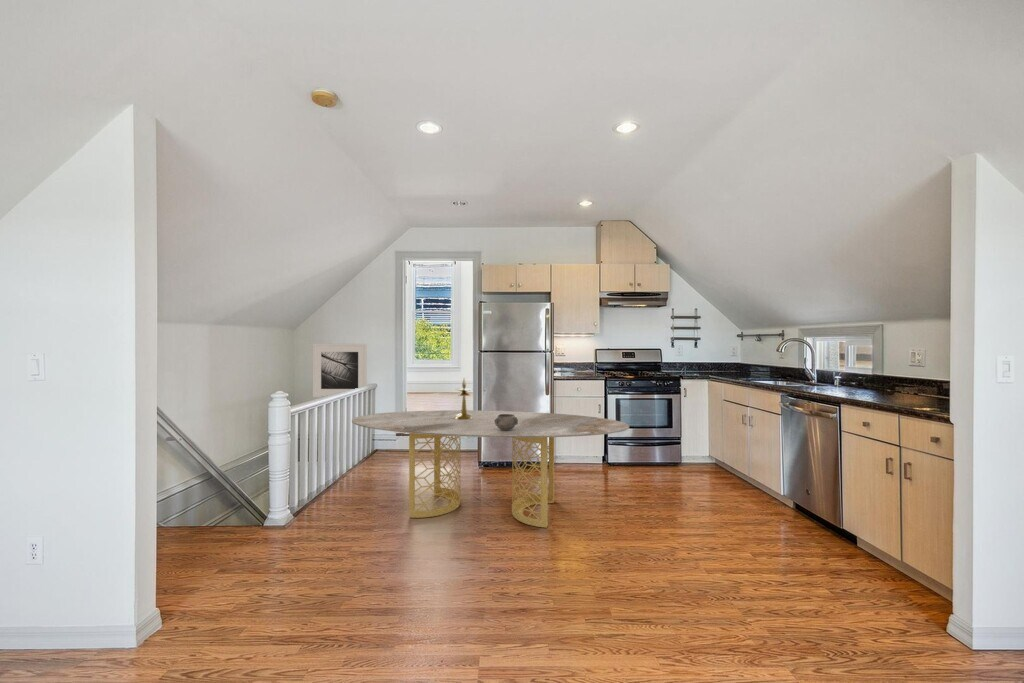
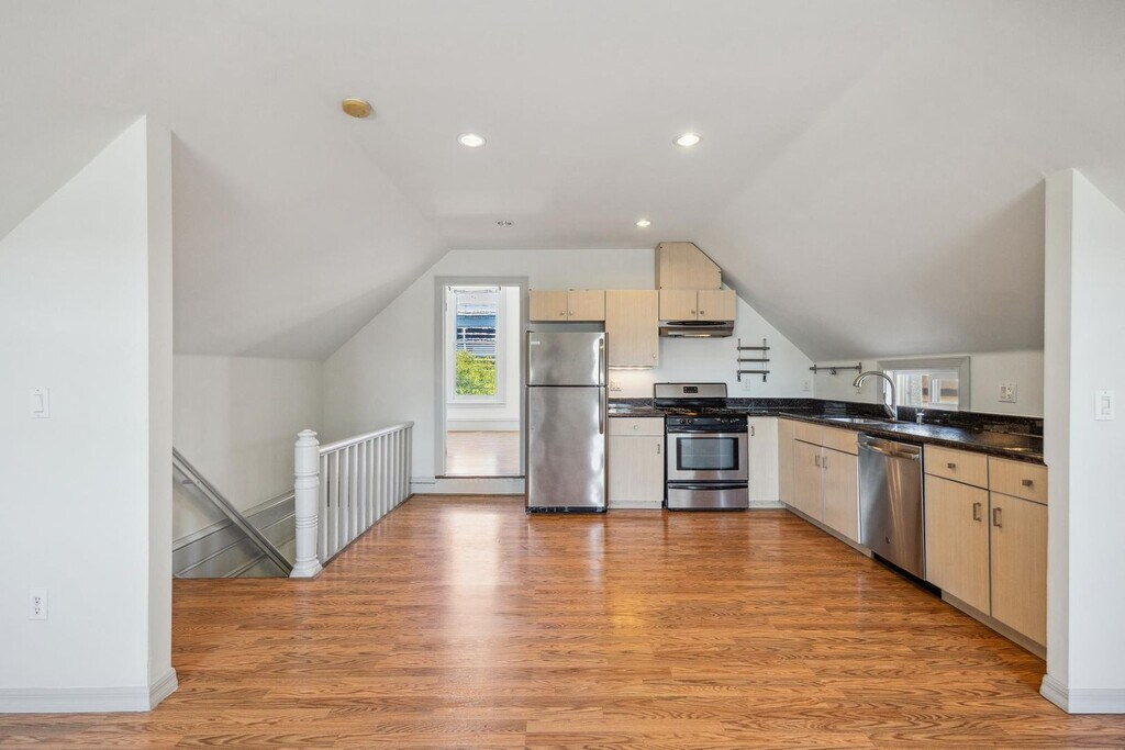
- candlestick (464, 398)
- dining table (460, 464)
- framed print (339, 370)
- decorative bowl (504, 421)
